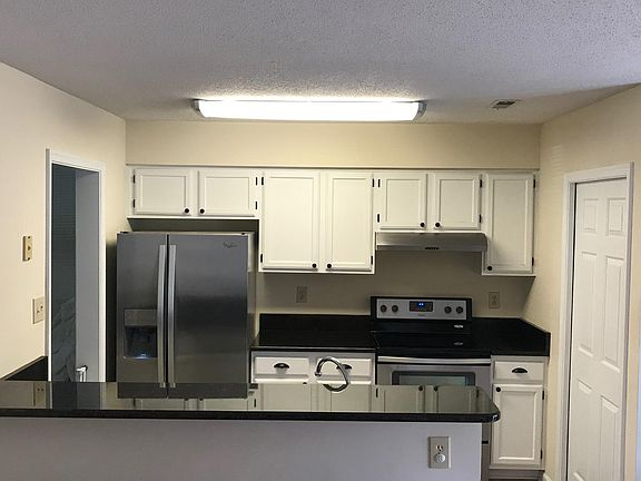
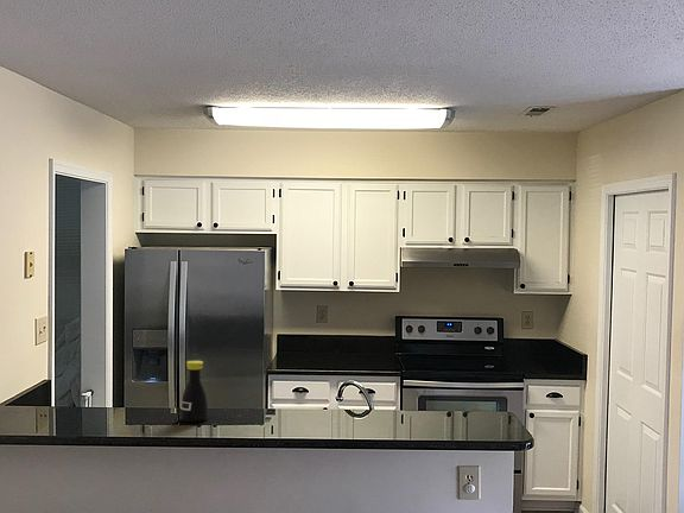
+ bottle (194, 390)
